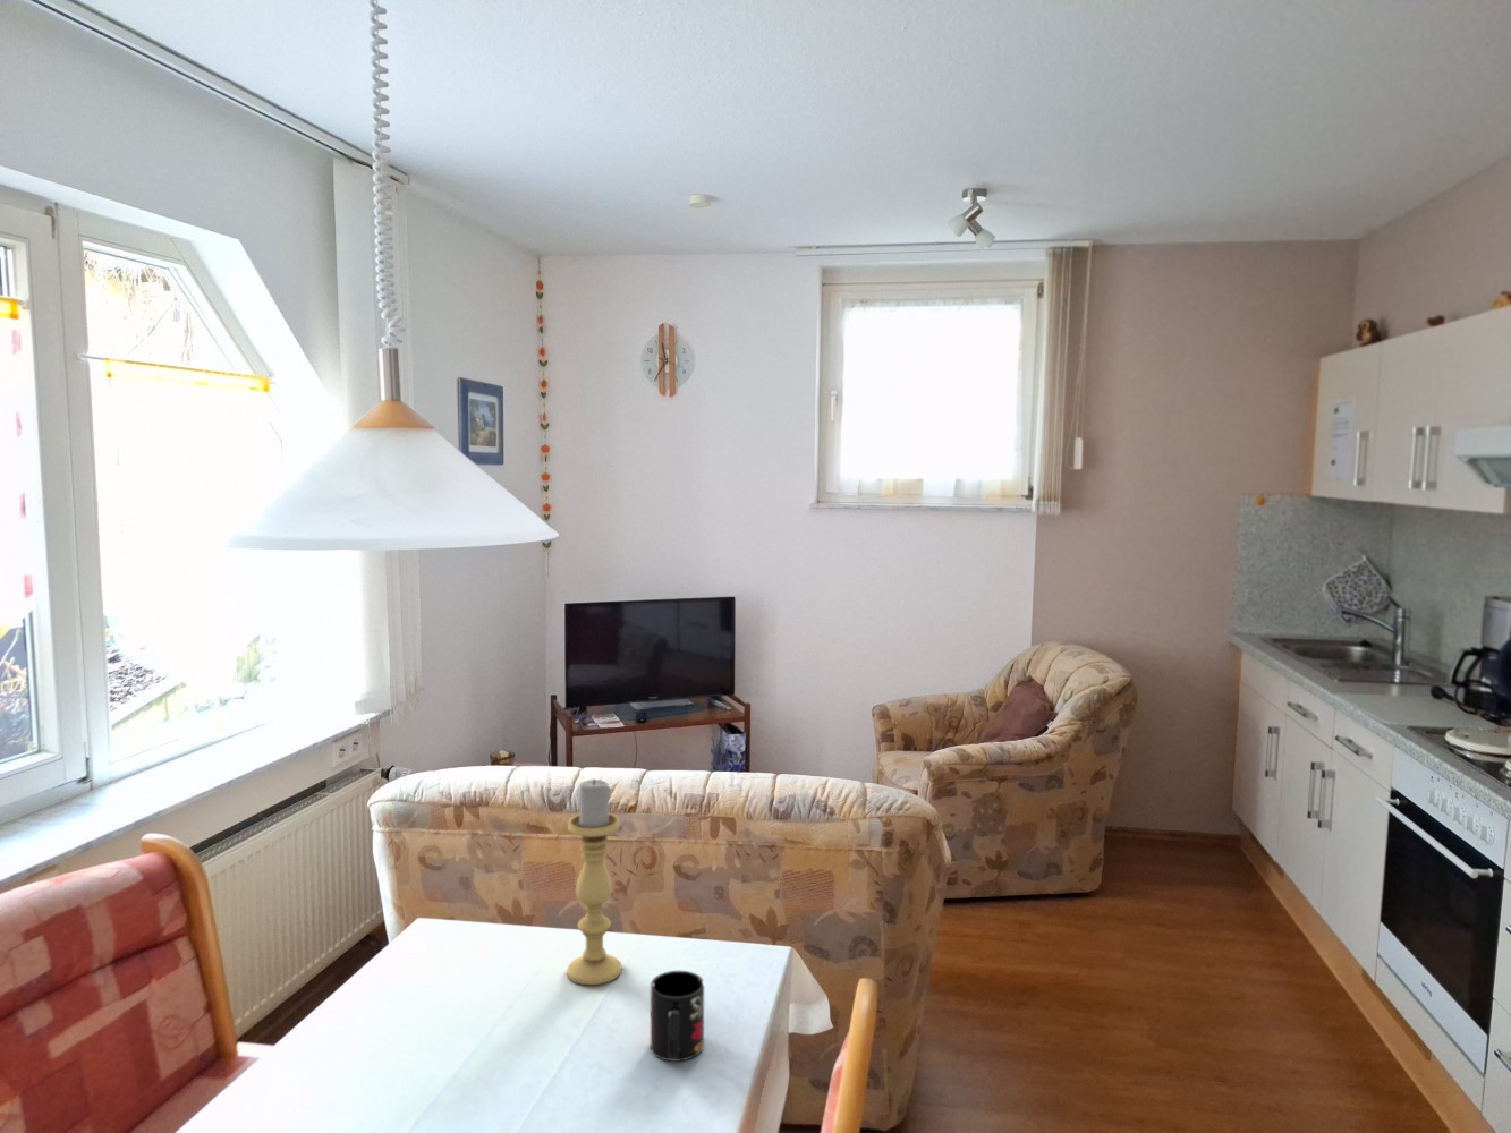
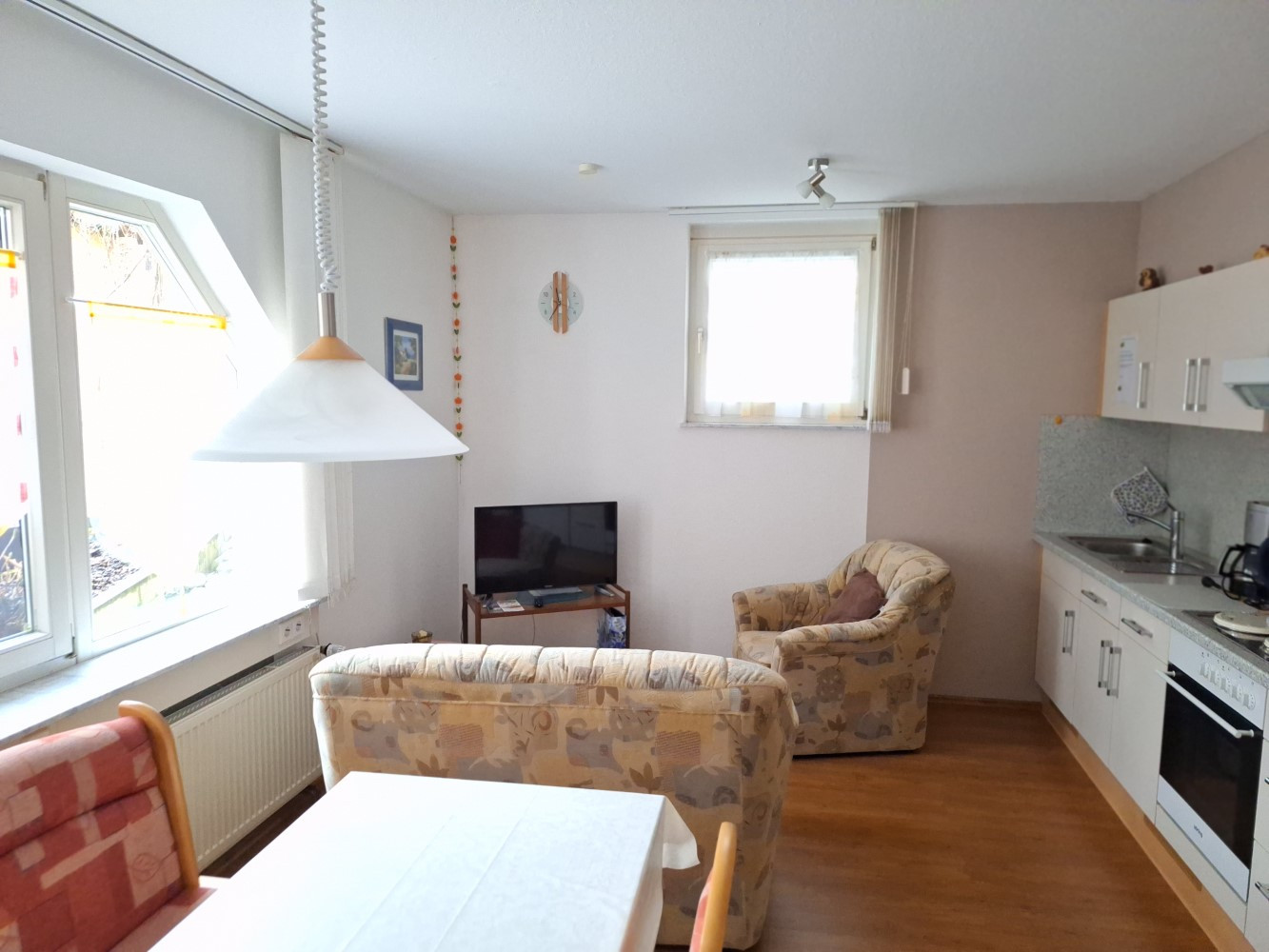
- mug (675, 1021)
- candle holder (594, 875)
